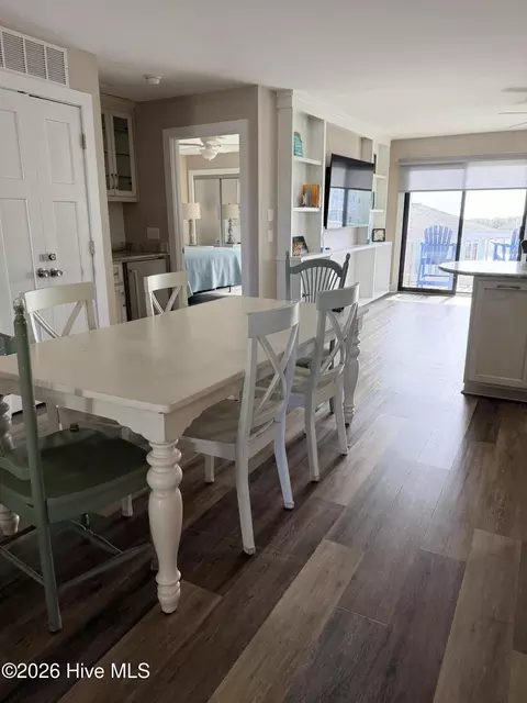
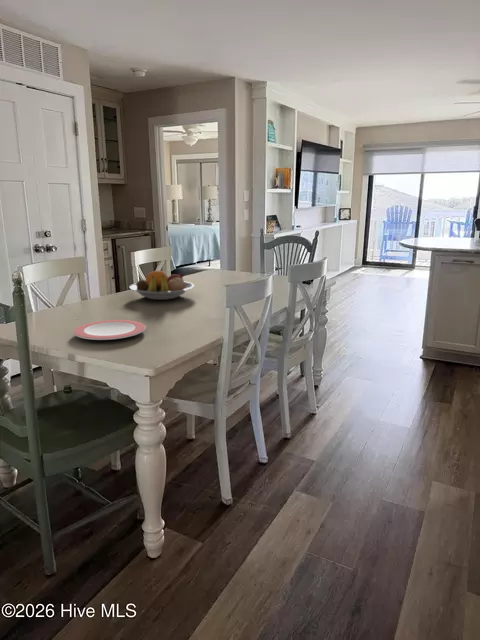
+ plate (110, 330)
+ fruit bowl (161, 283)
